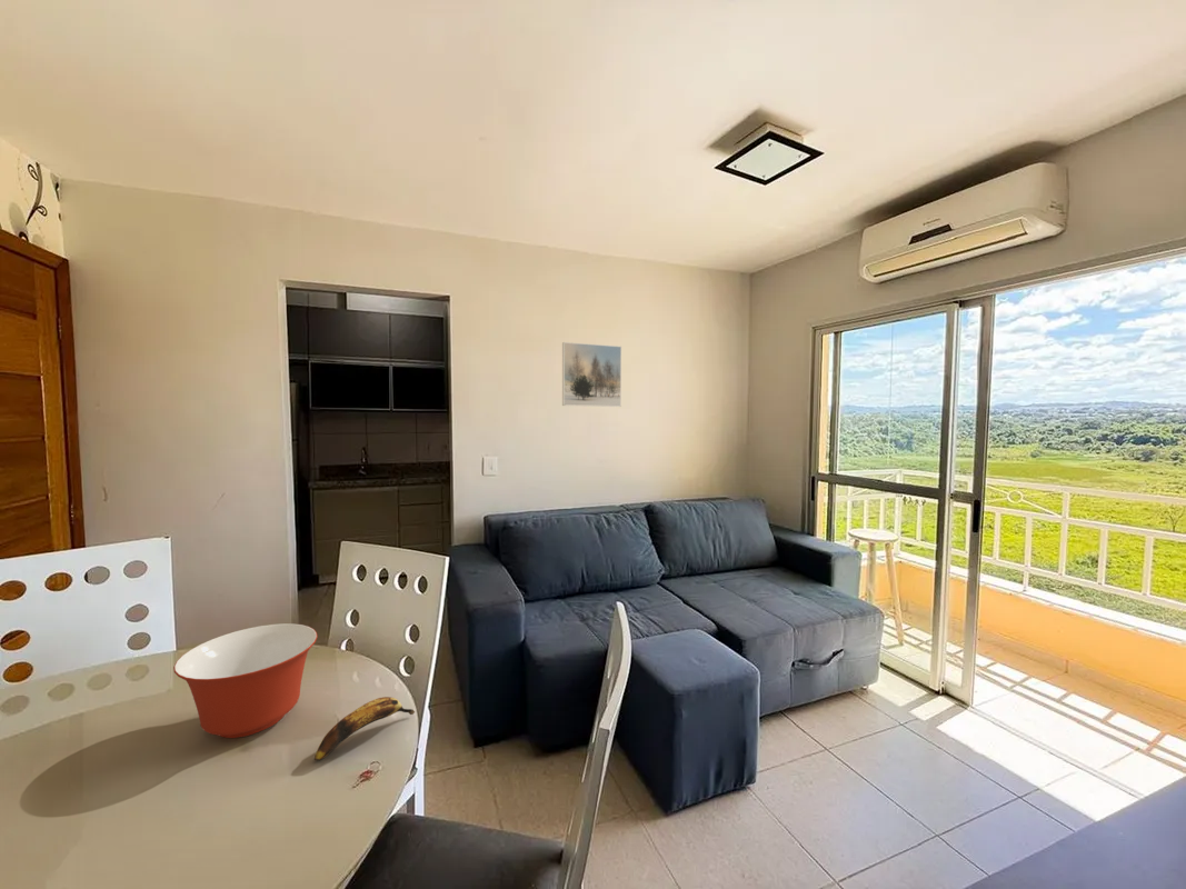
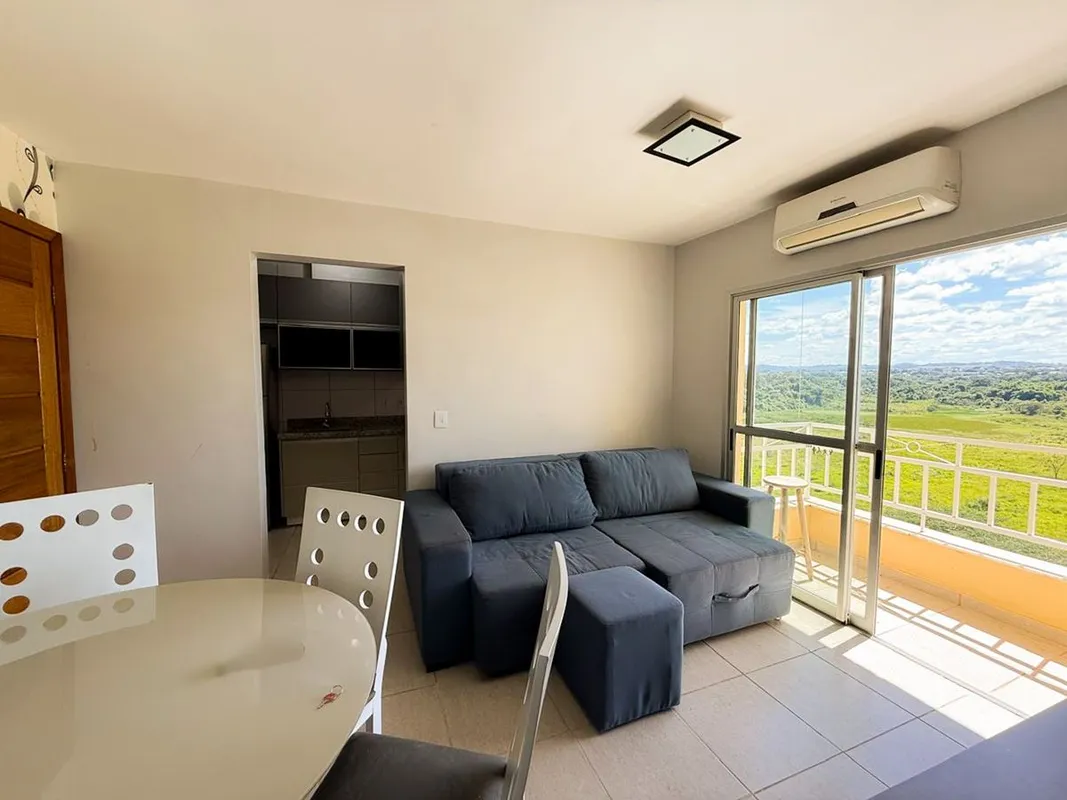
- banana (366, 718)
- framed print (591, 374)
- mixing bowl (251, 683)
